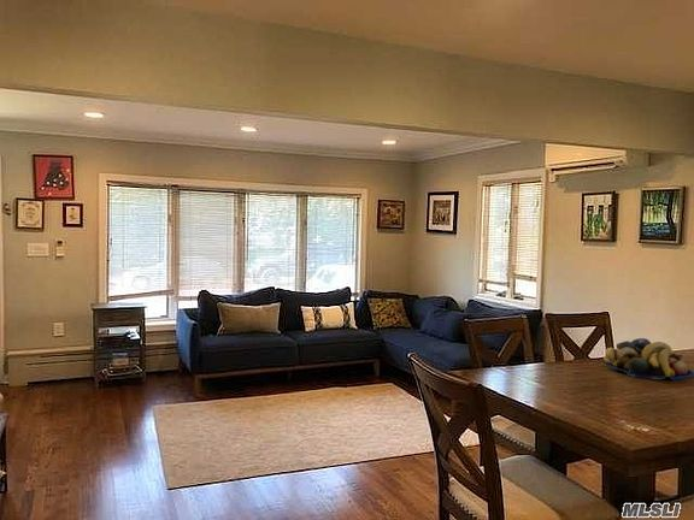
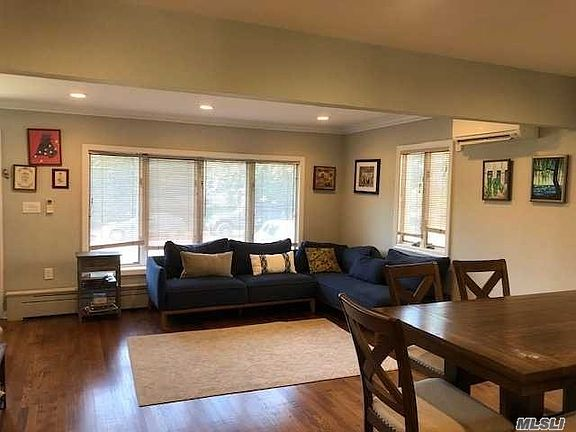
- fruit bowl (649, 355)
